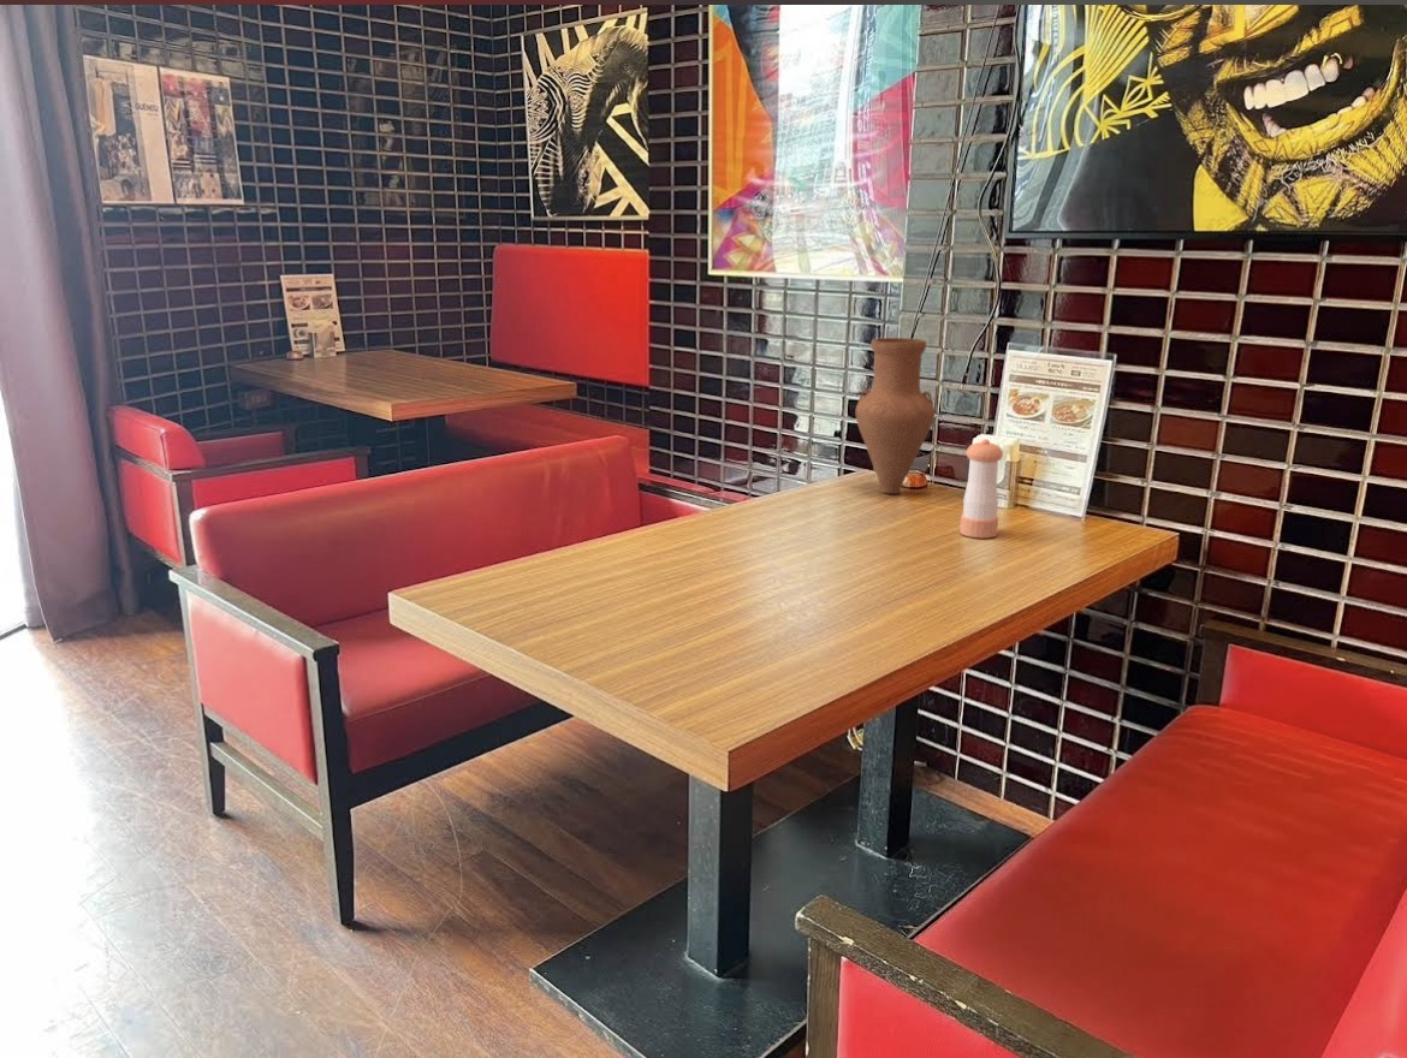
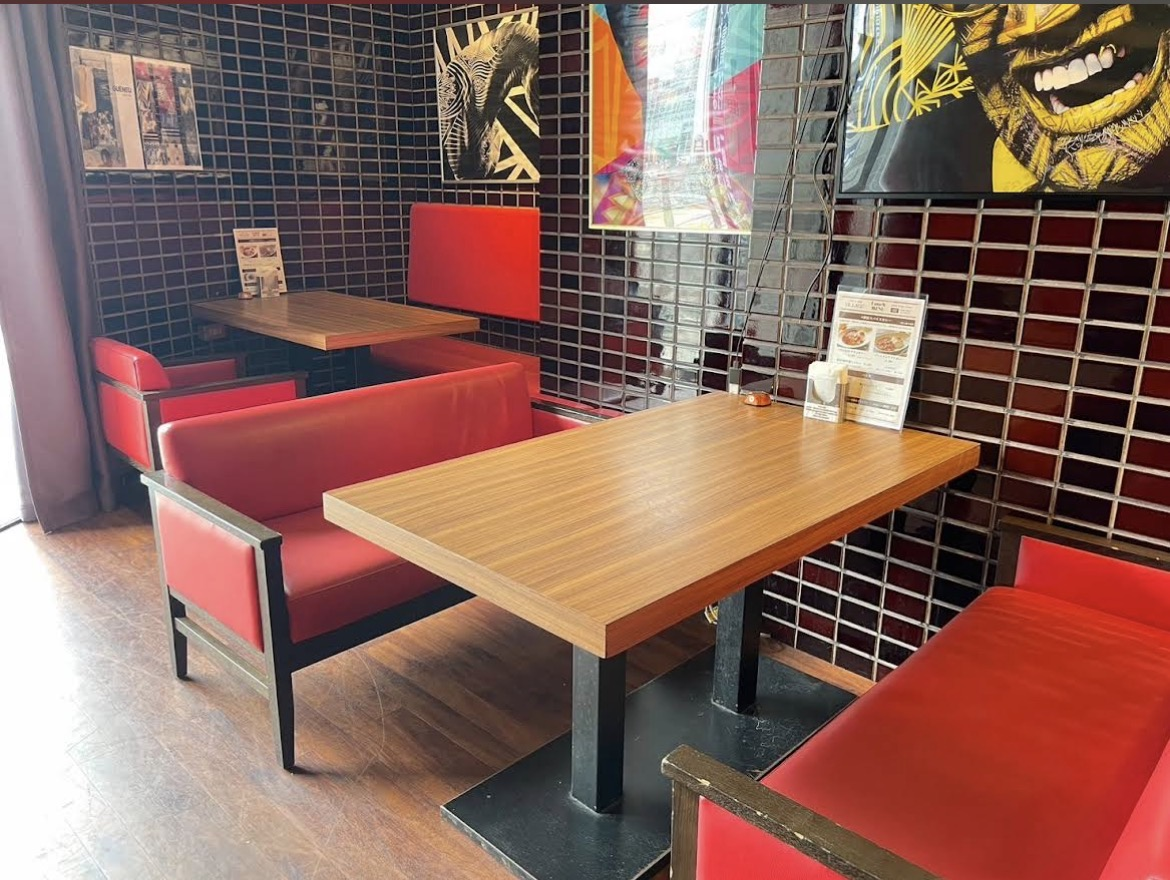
- pepper shaker (981, 487)
- vase (894, 417)
